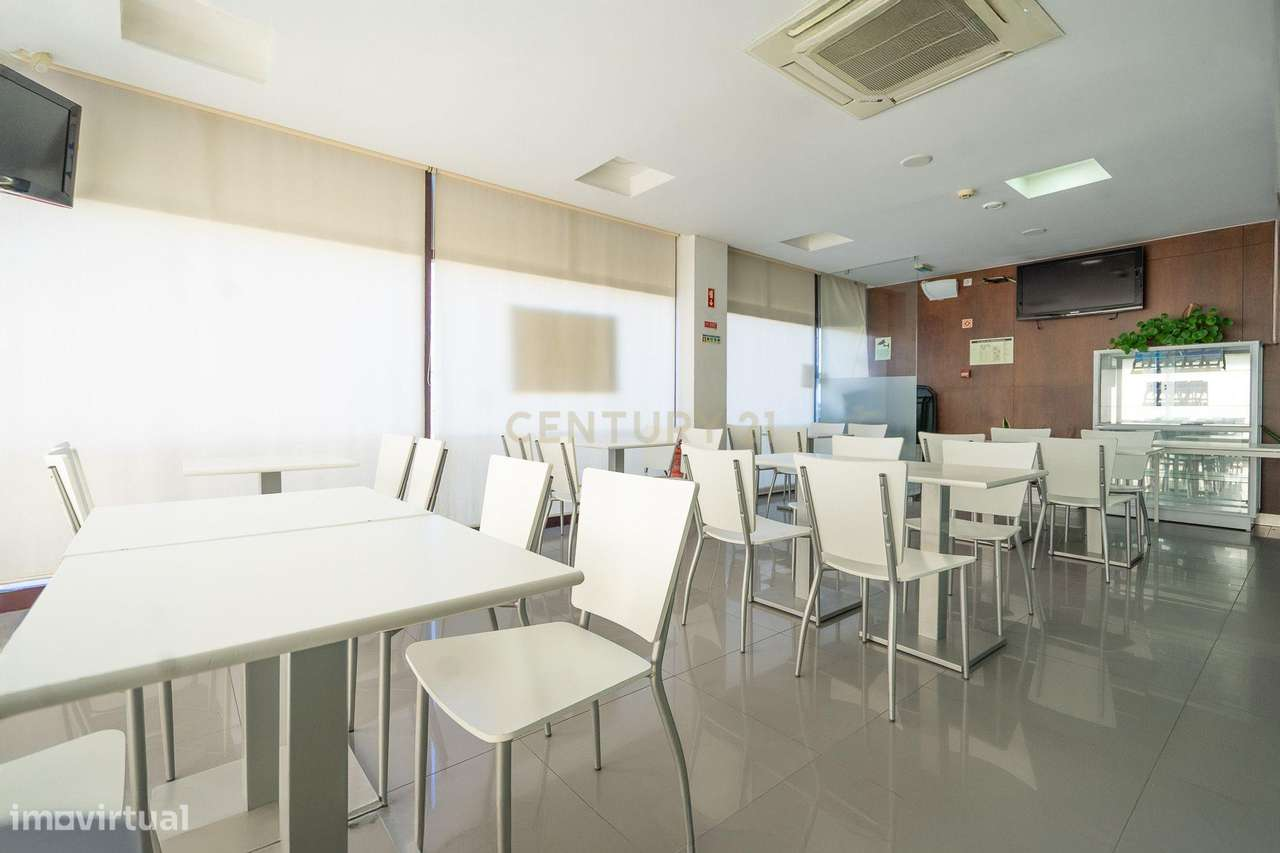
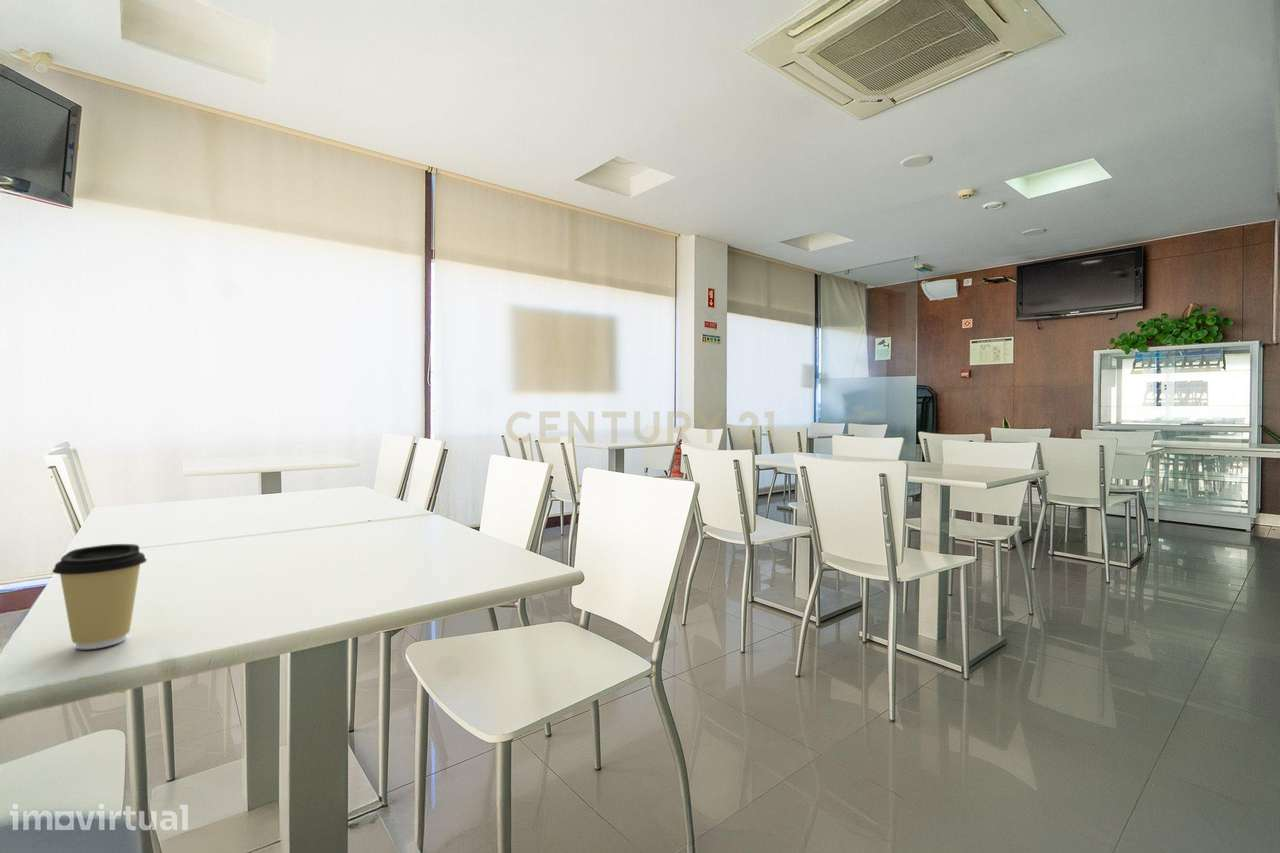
+ coffee cup (101, 596)
